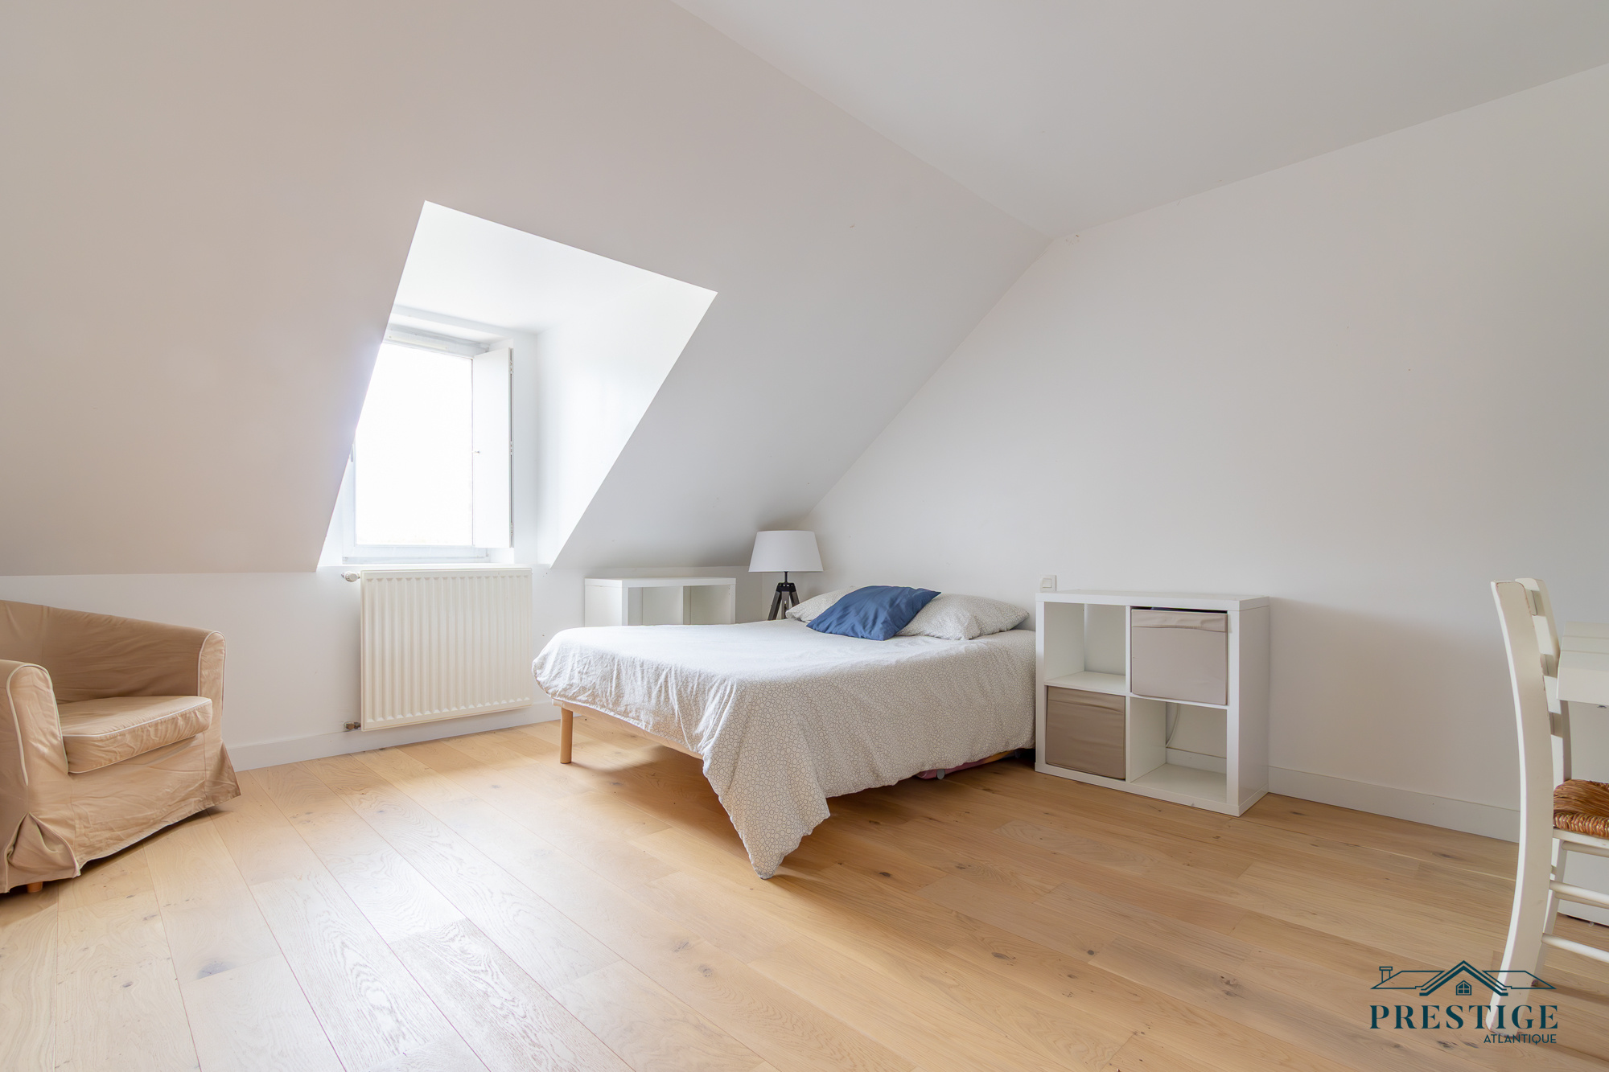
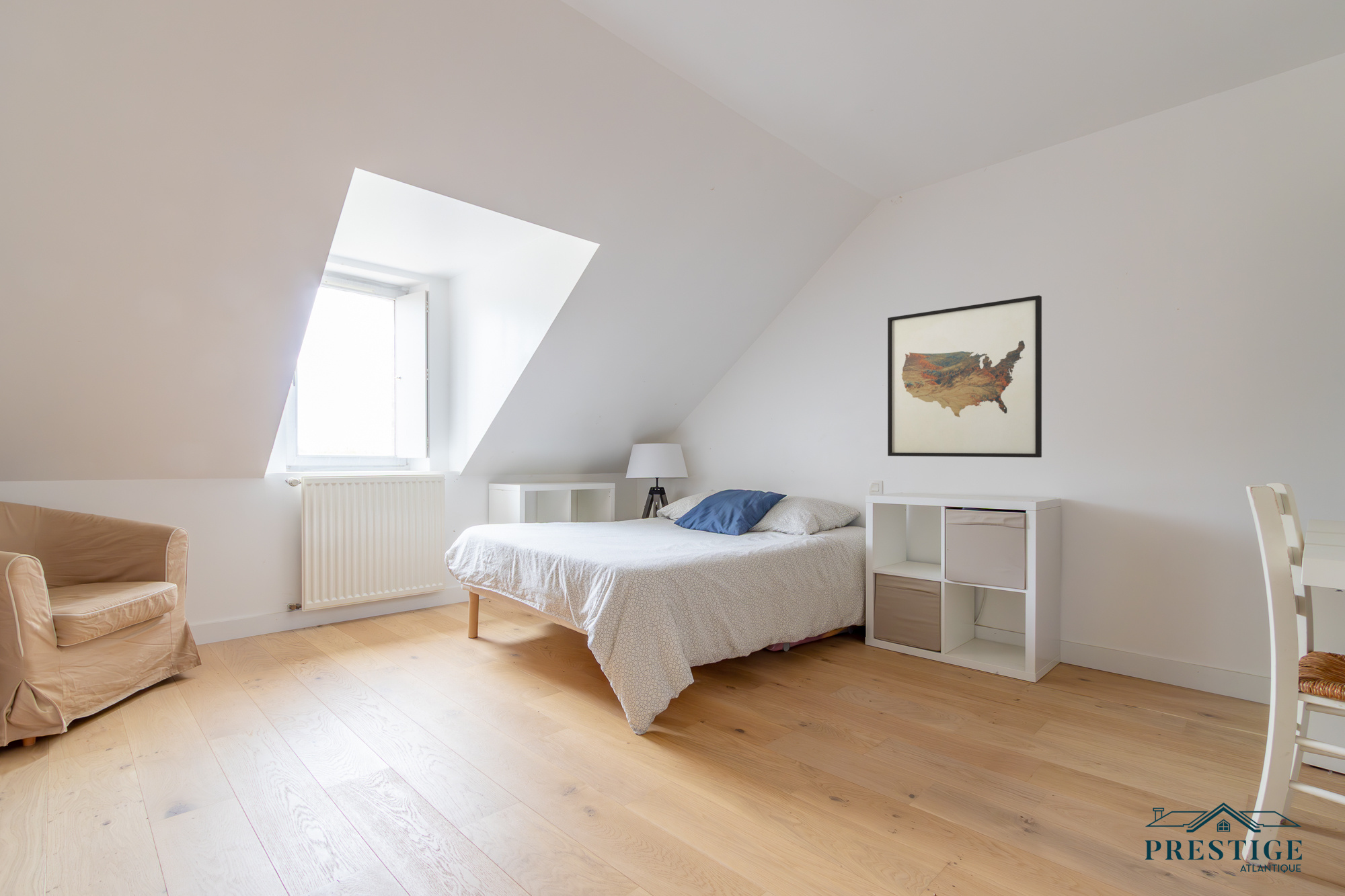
+ wall art (958, 382)
